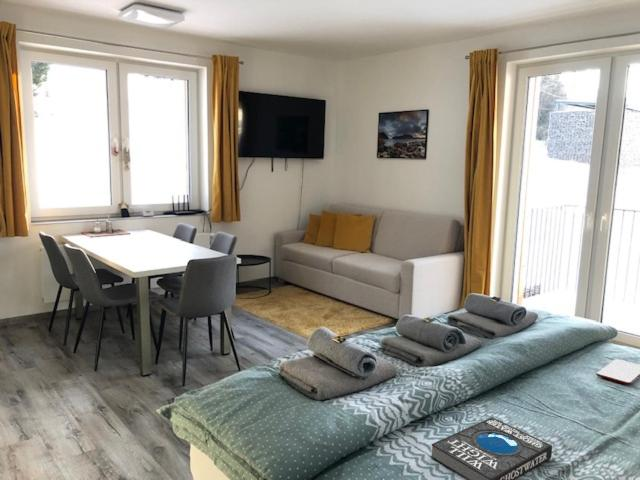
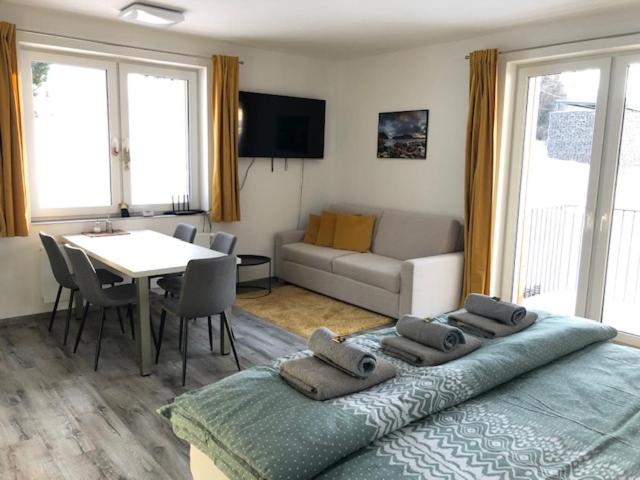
- book (491, 450)
- smartphone (622, 371)
